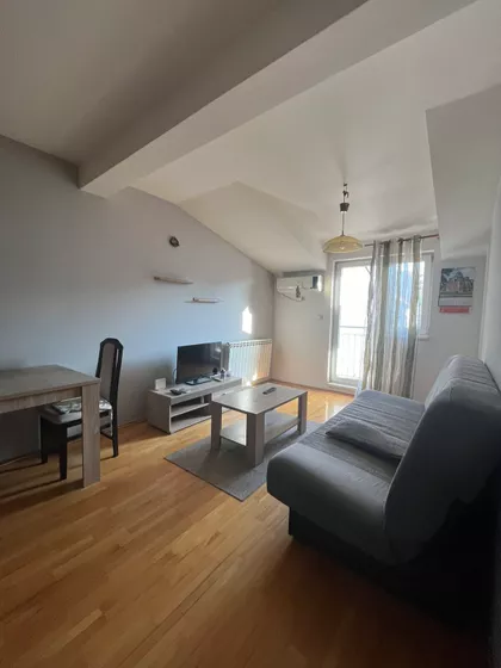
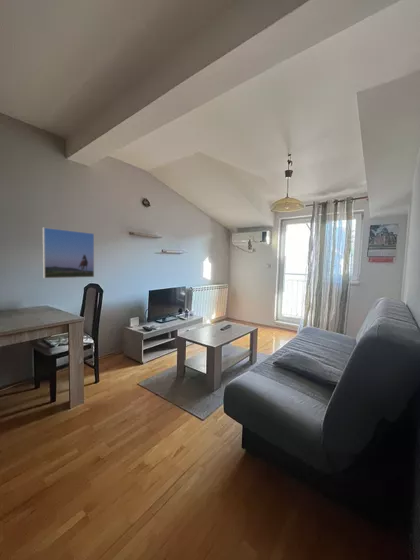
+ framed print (70, 254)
